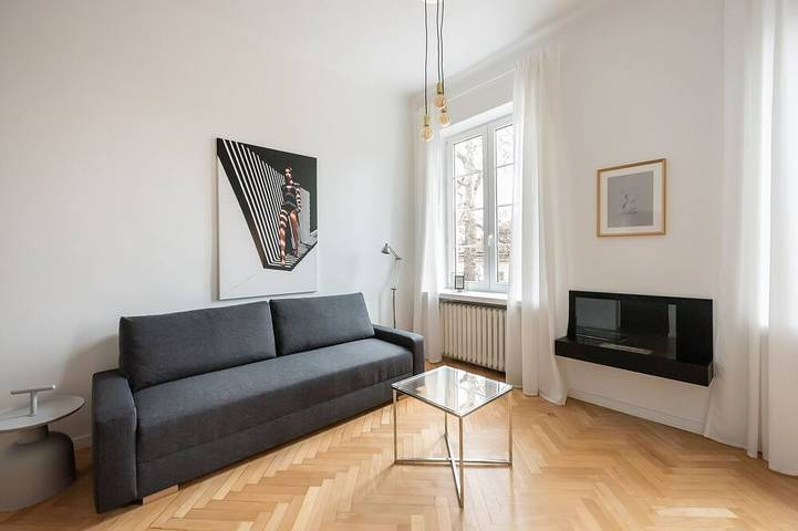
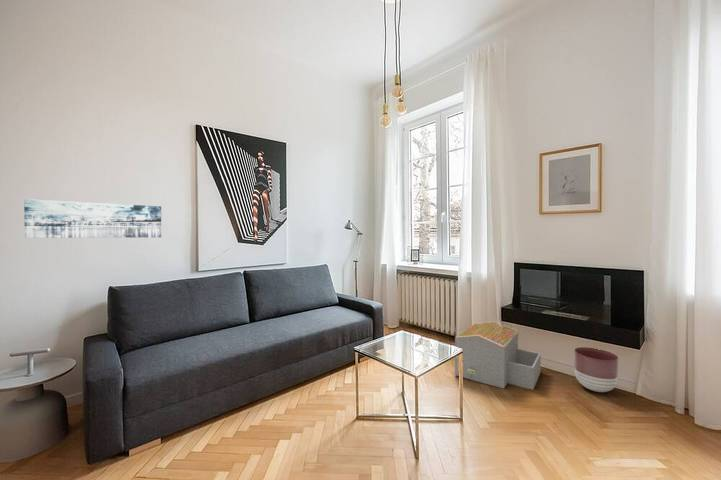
+ wall art (100, 220)
+ architectural model (498, 352)
+ planter (595, 371)
